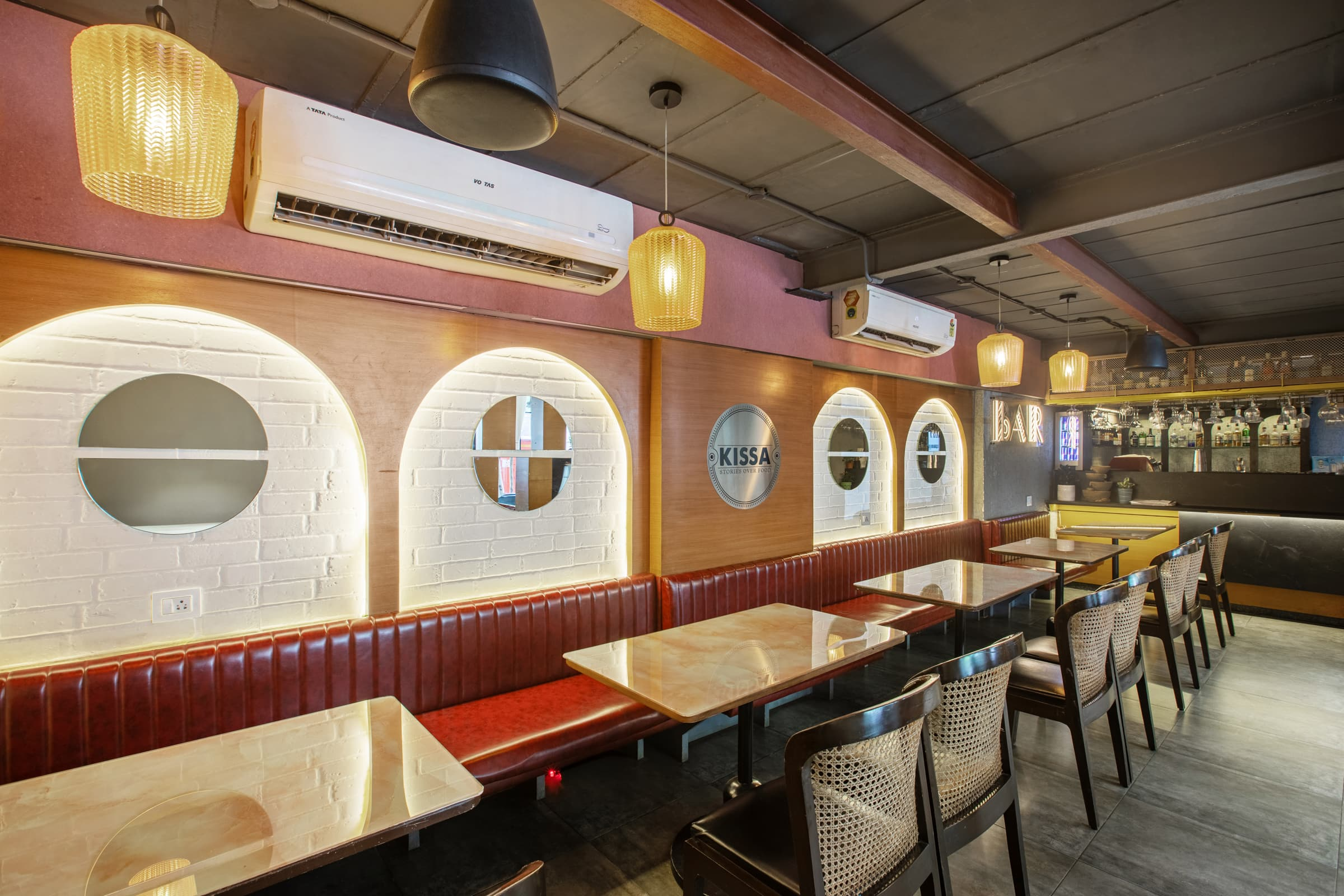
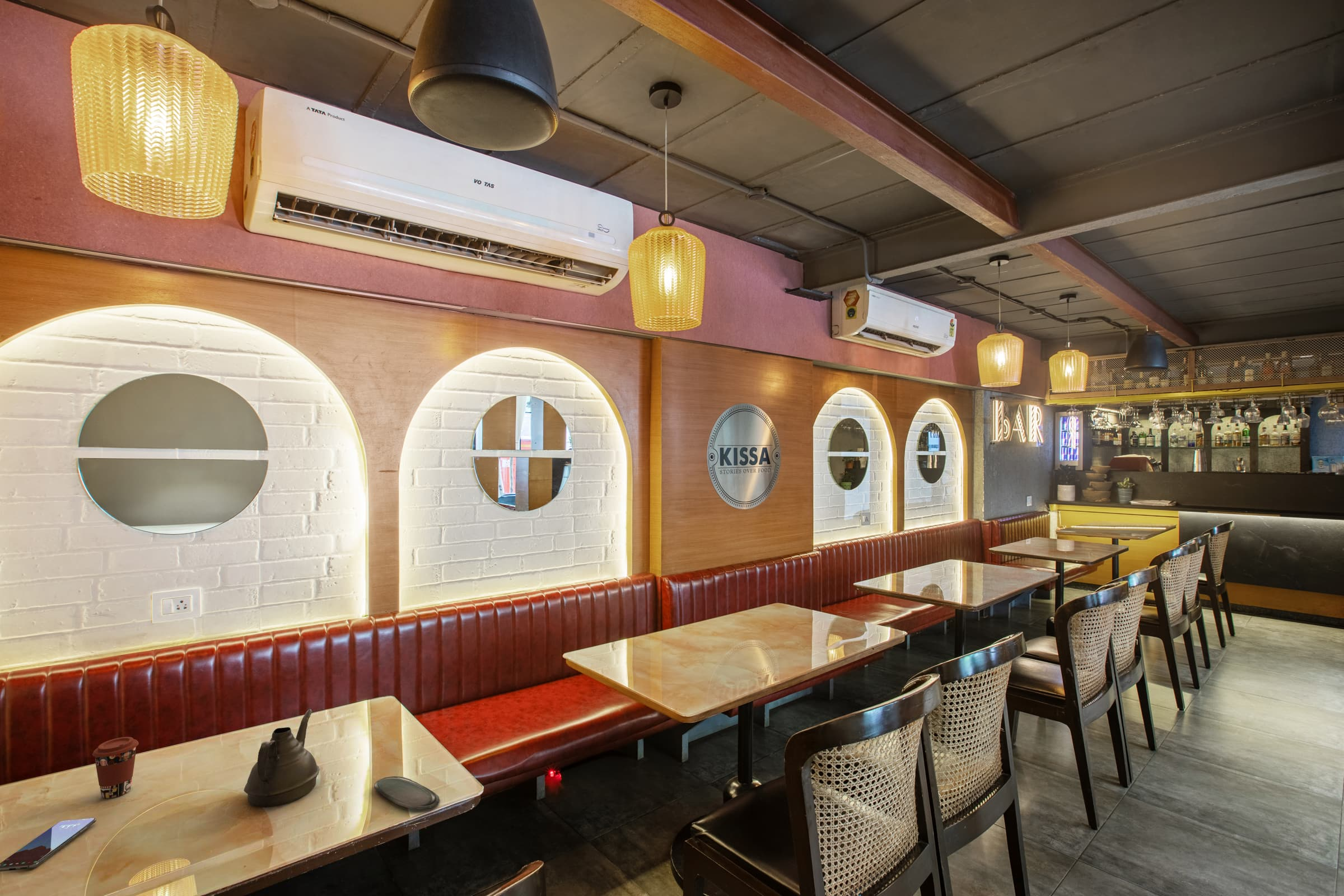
+ coffee cup (116, 767)
+ oval tray (406, 792)
+ teapot (290, 754)
+ smartphone (48, 843)
